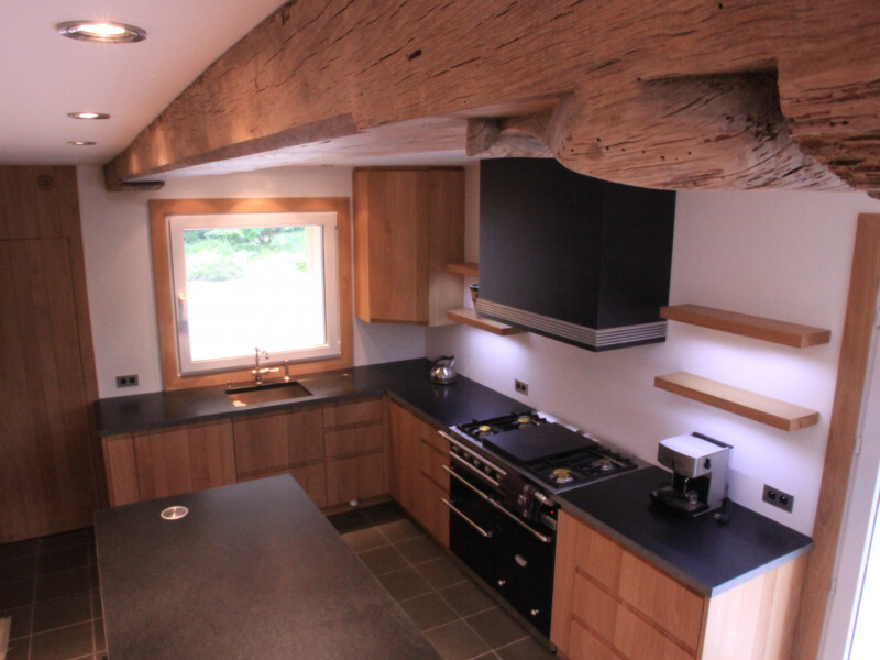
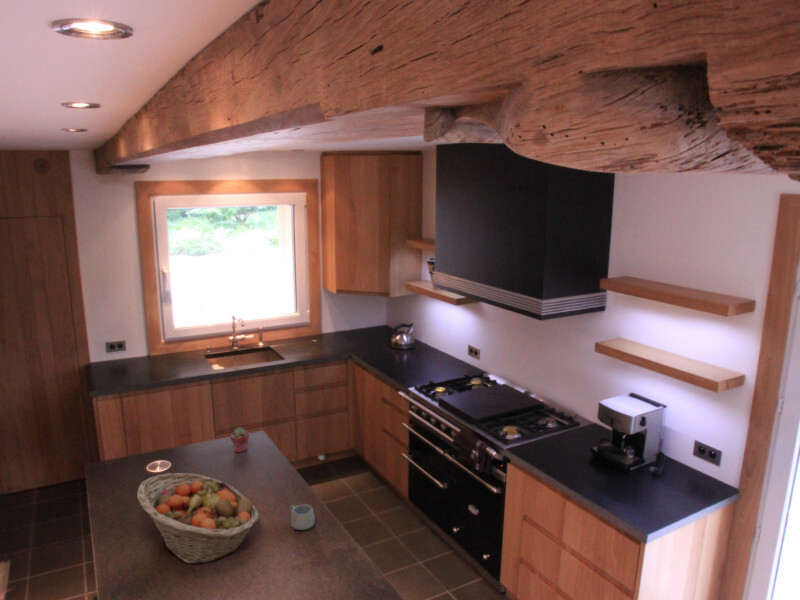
+ fruit basket (198, 511)
+ mug (300, 516)
+ potted succulent (239, 438)
